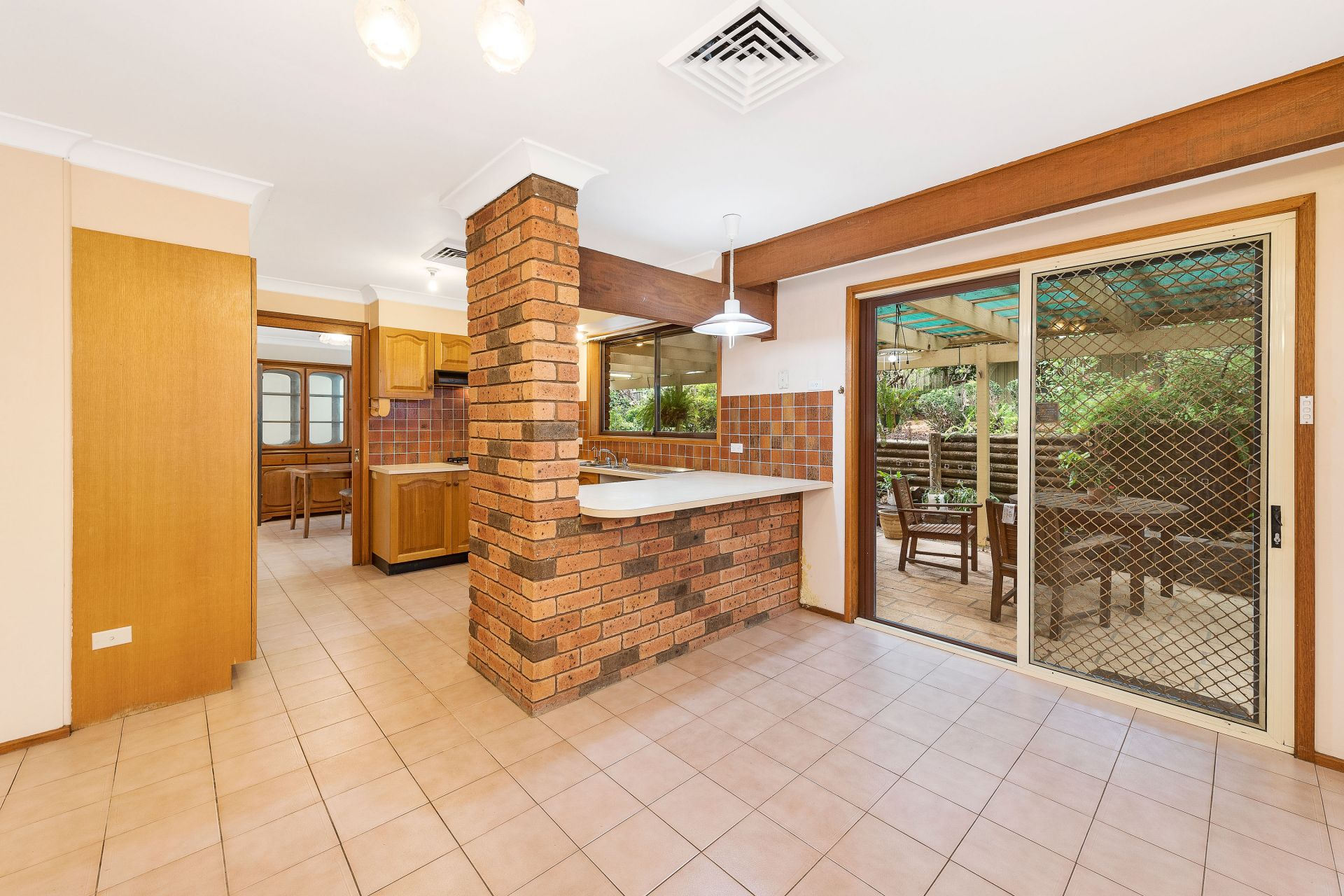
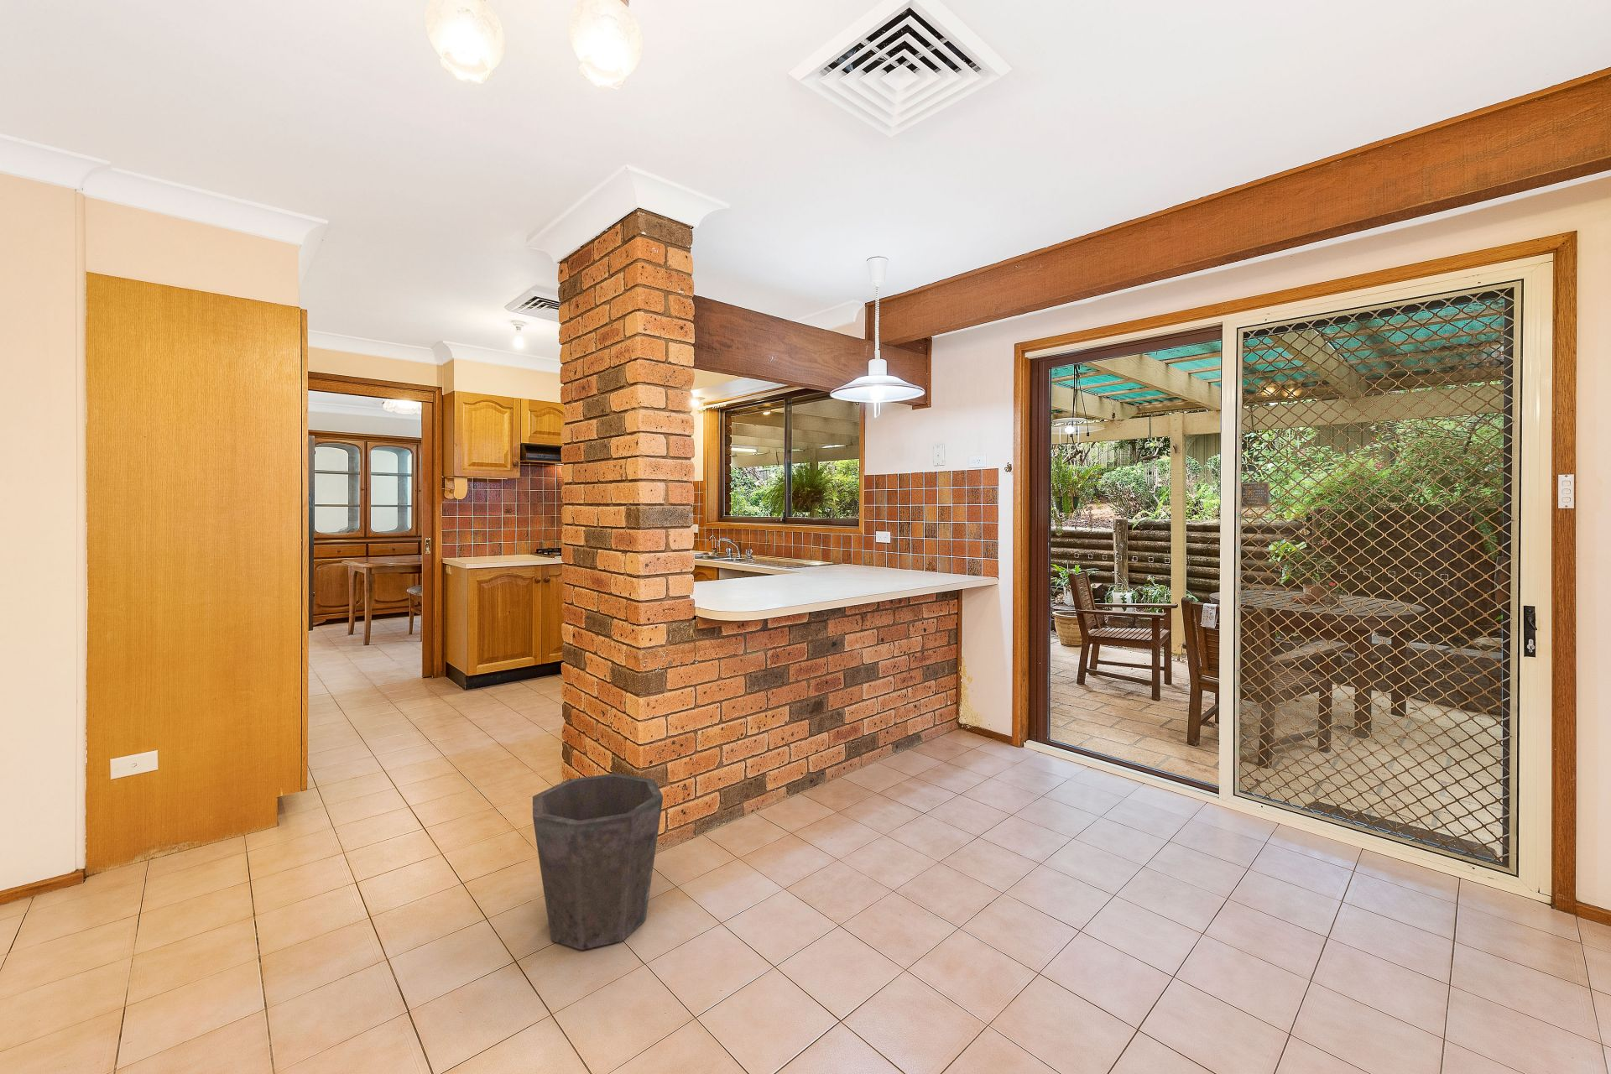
+ waste bin (597, 858)
